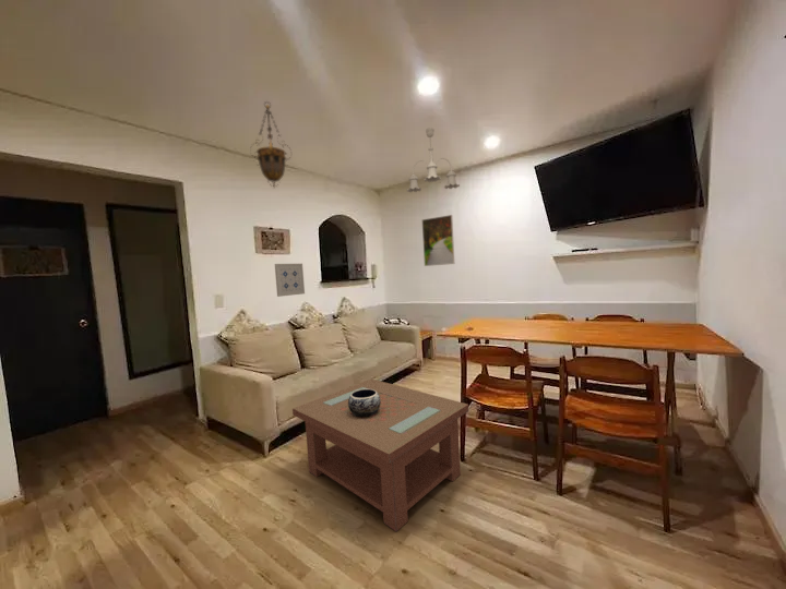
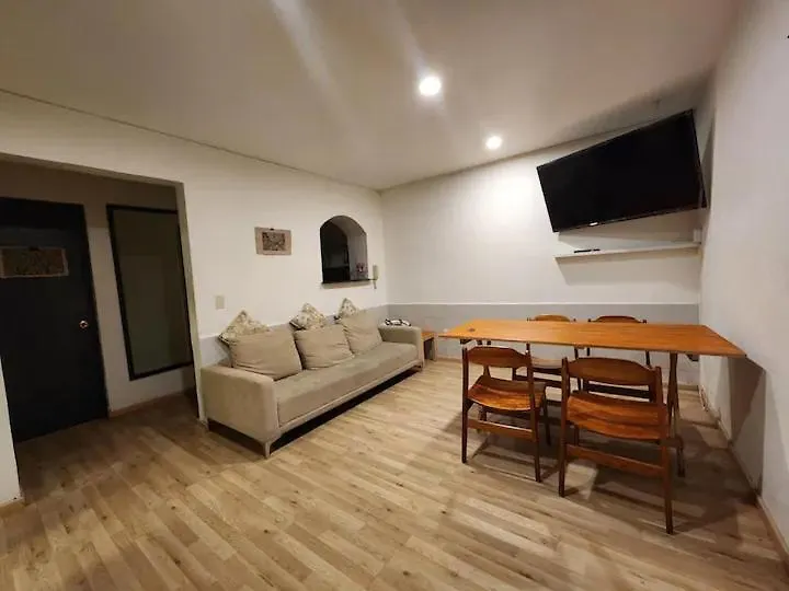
- decorative bowl (364, 401)
- ceiling light fixture (431, 156)
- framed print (438, 241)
- coffee table (380, 440)
- hanging lantern (271, 145)
- wall art (289, 279)
